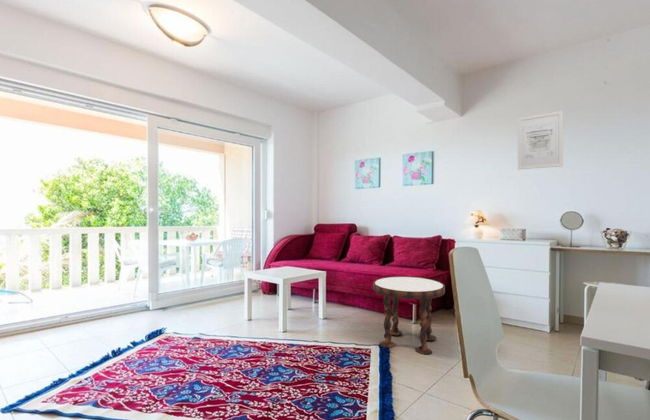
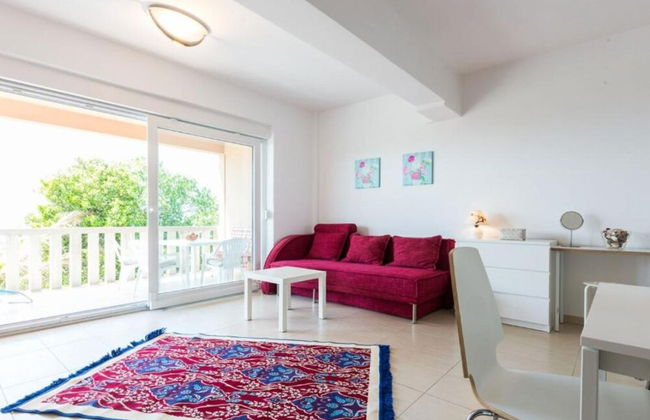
- side table (397, 312)
- wall art (539, 141)
